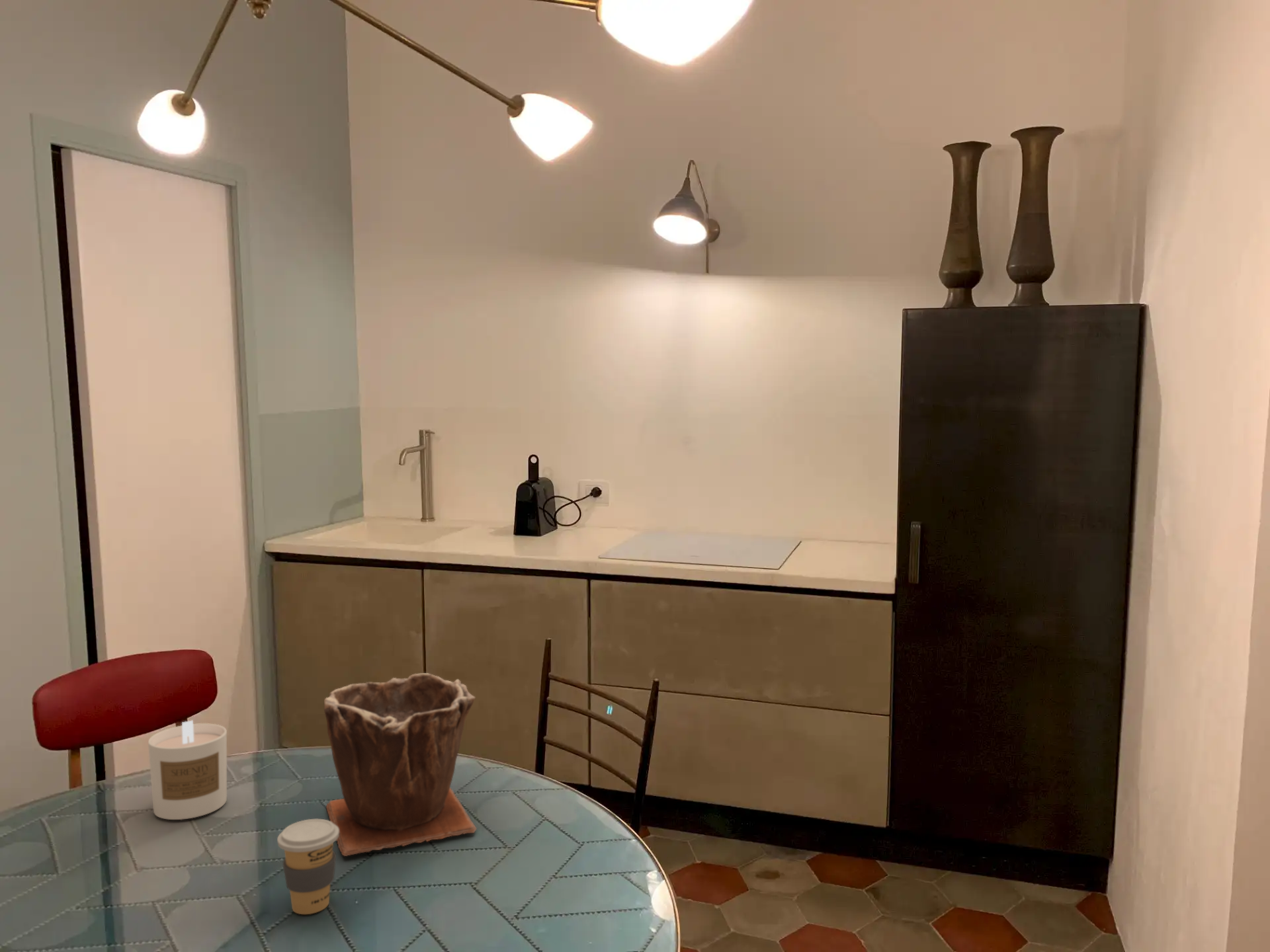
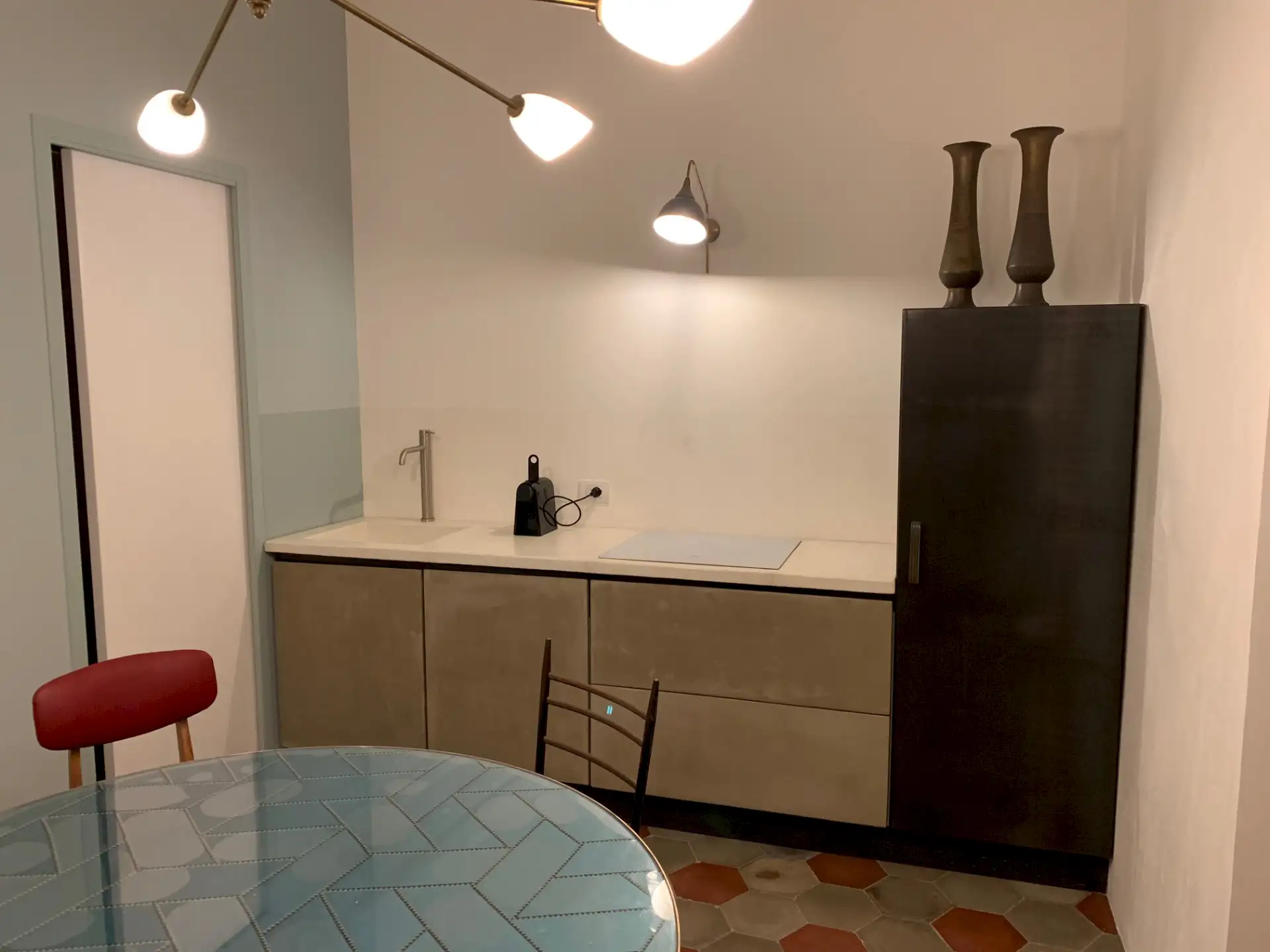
- candle (189, 764)
- coffee cup (309, 867)
- plant pot (398, 754)
